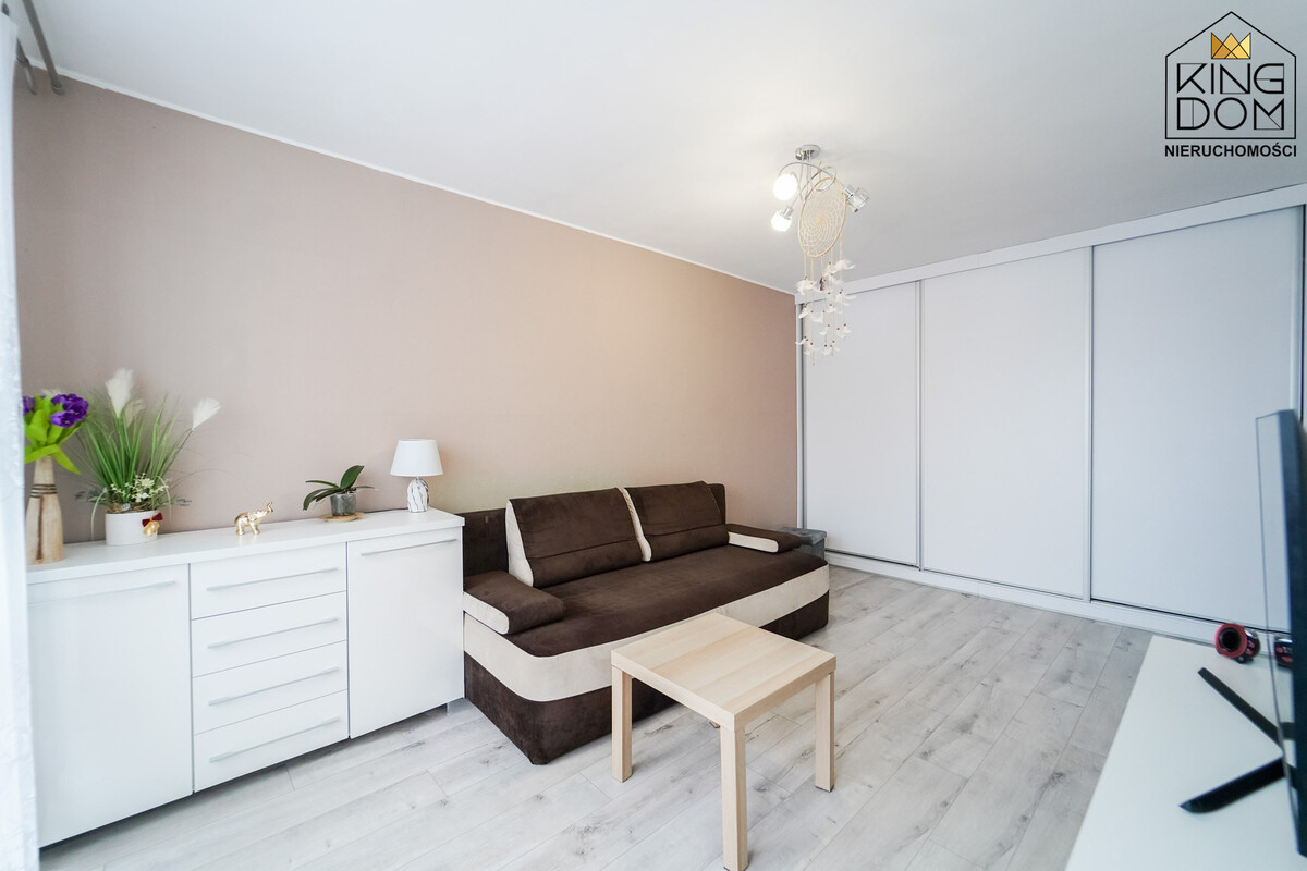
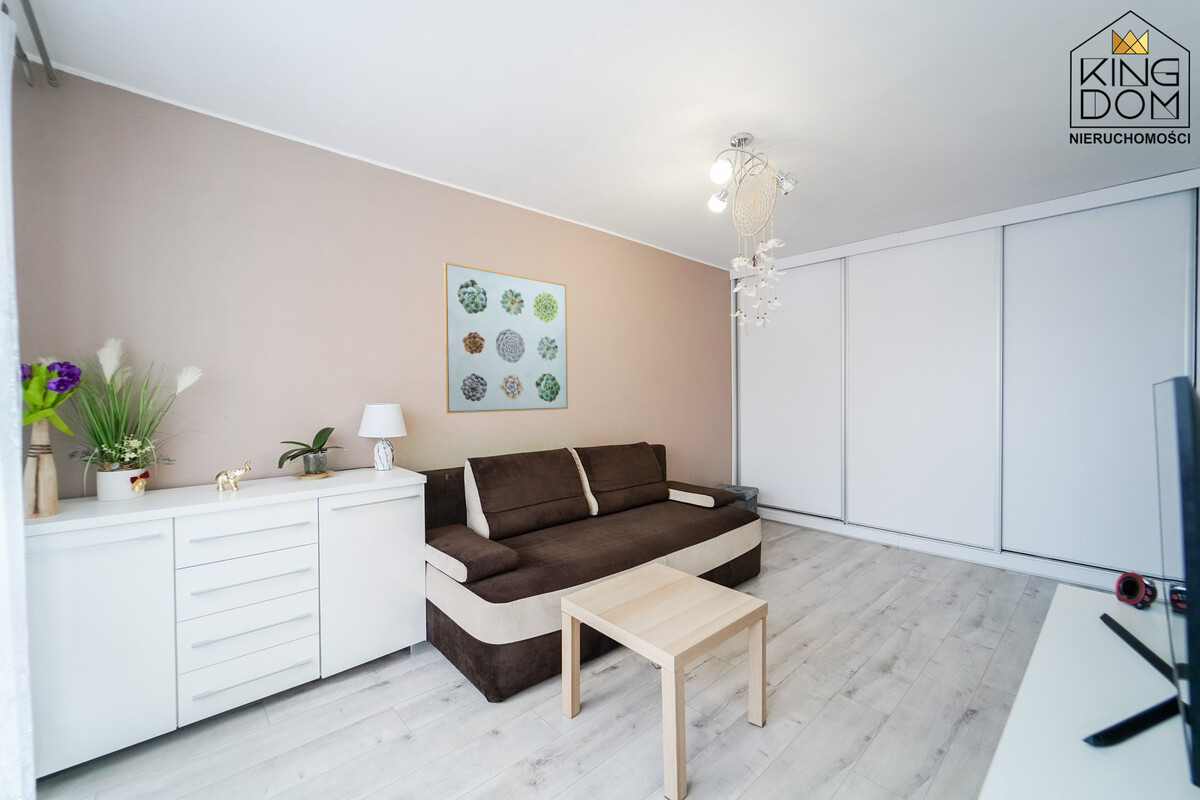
+ wall art (512, 342)
